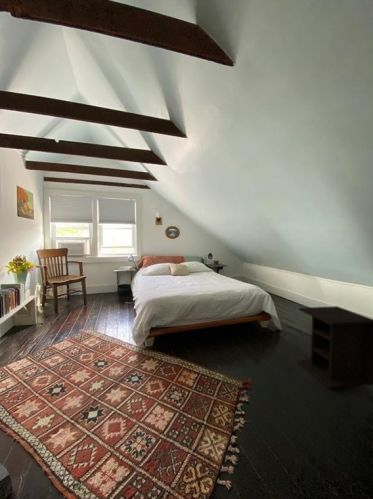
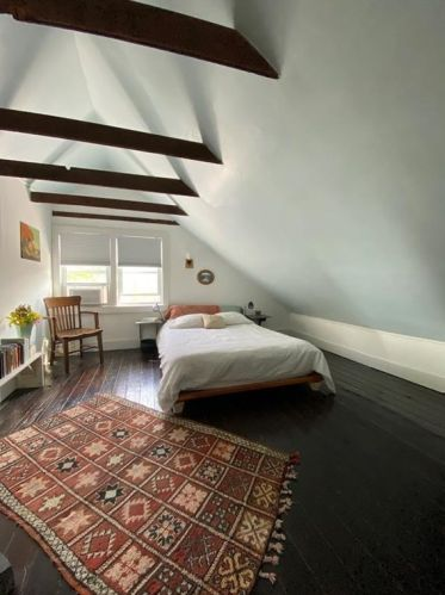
- nightstand (333, 343)
